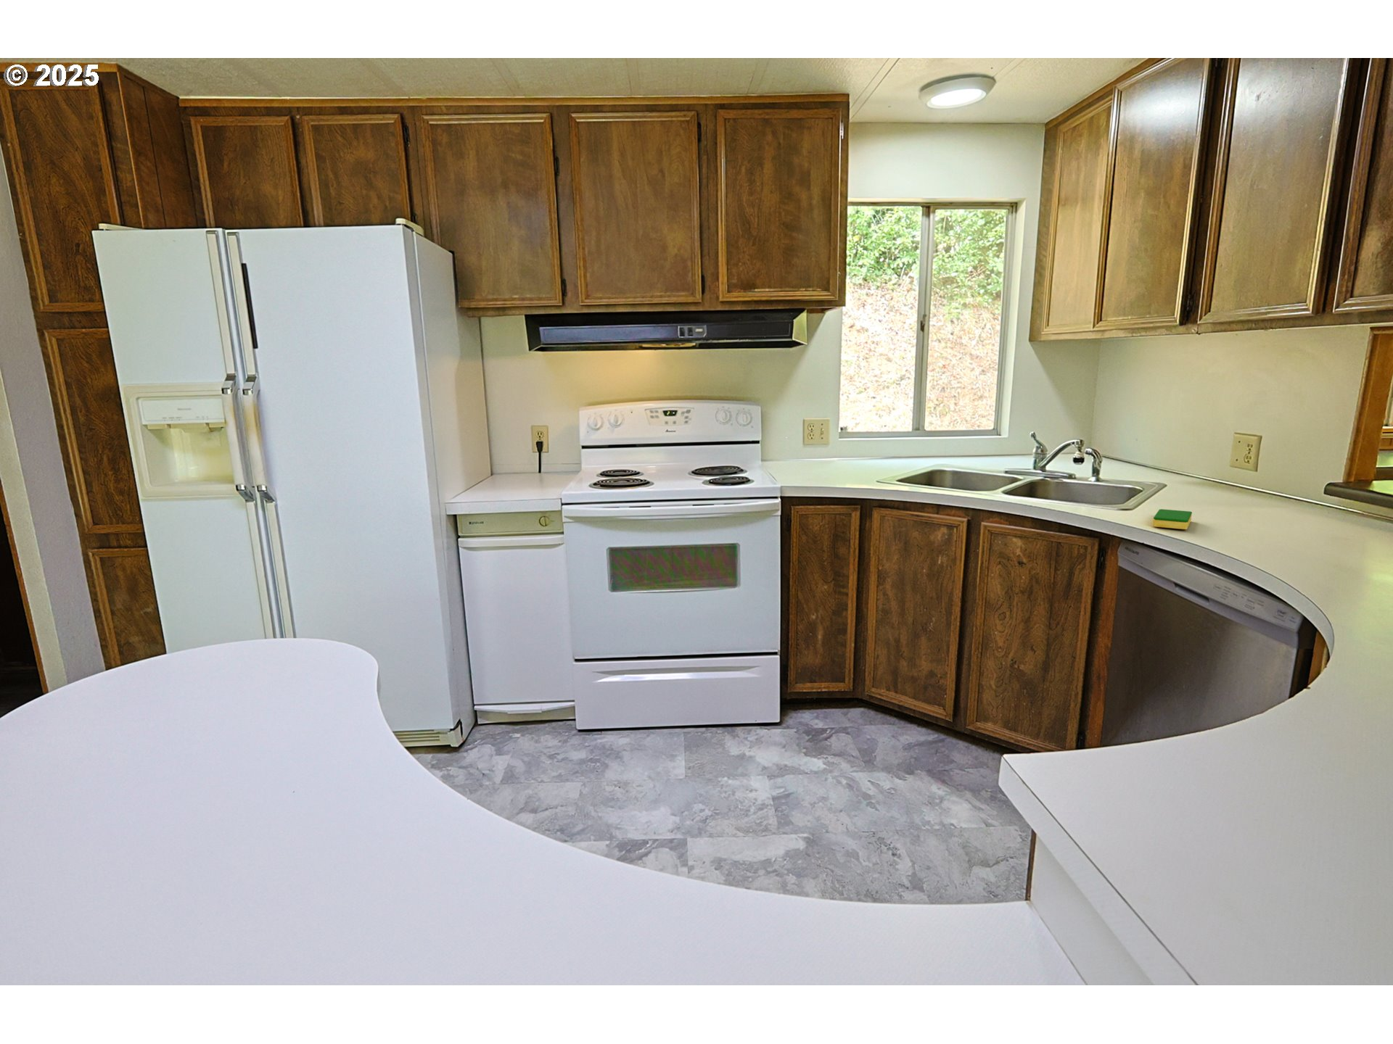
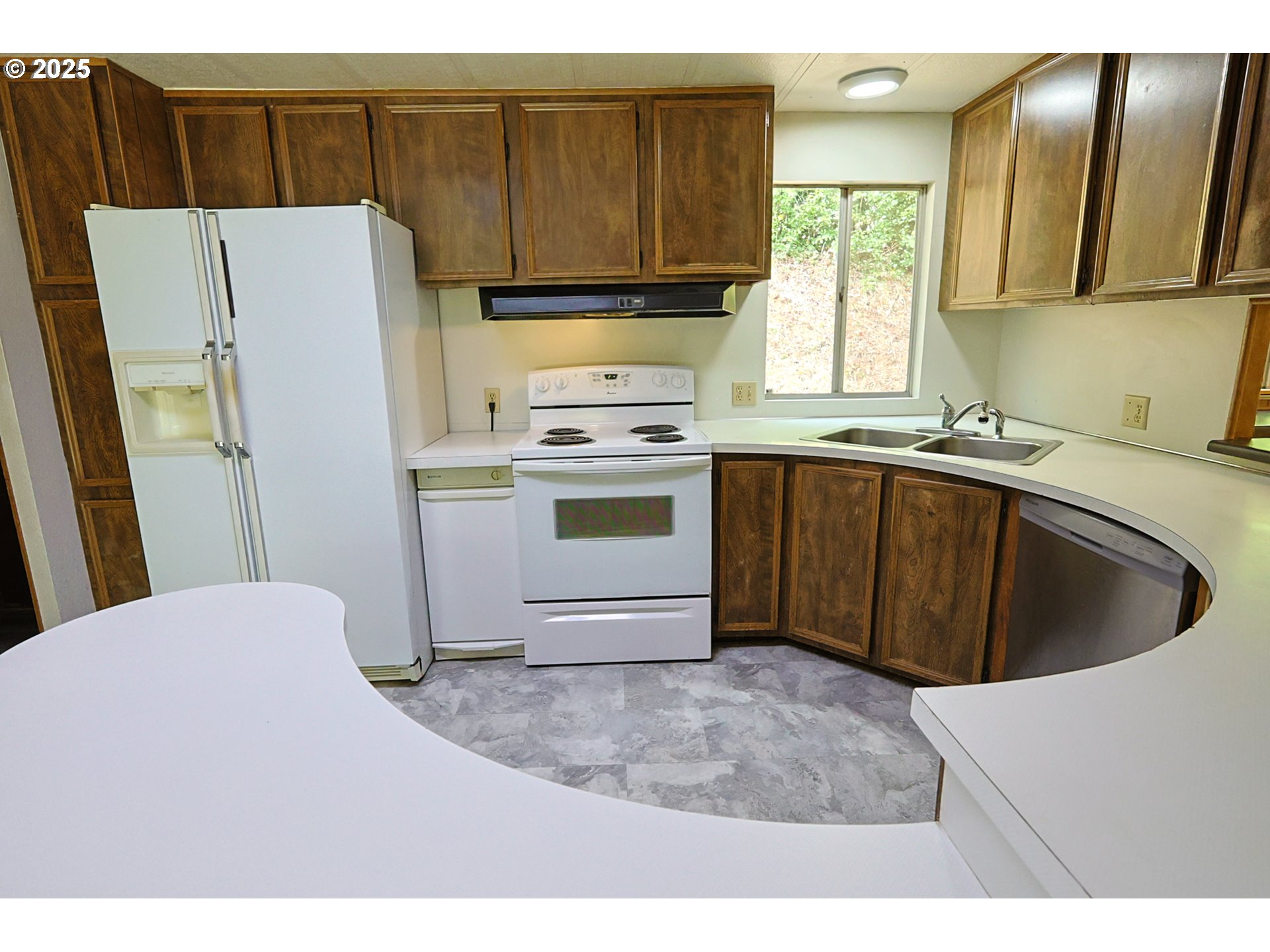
- dish sponge (1173, 519)
